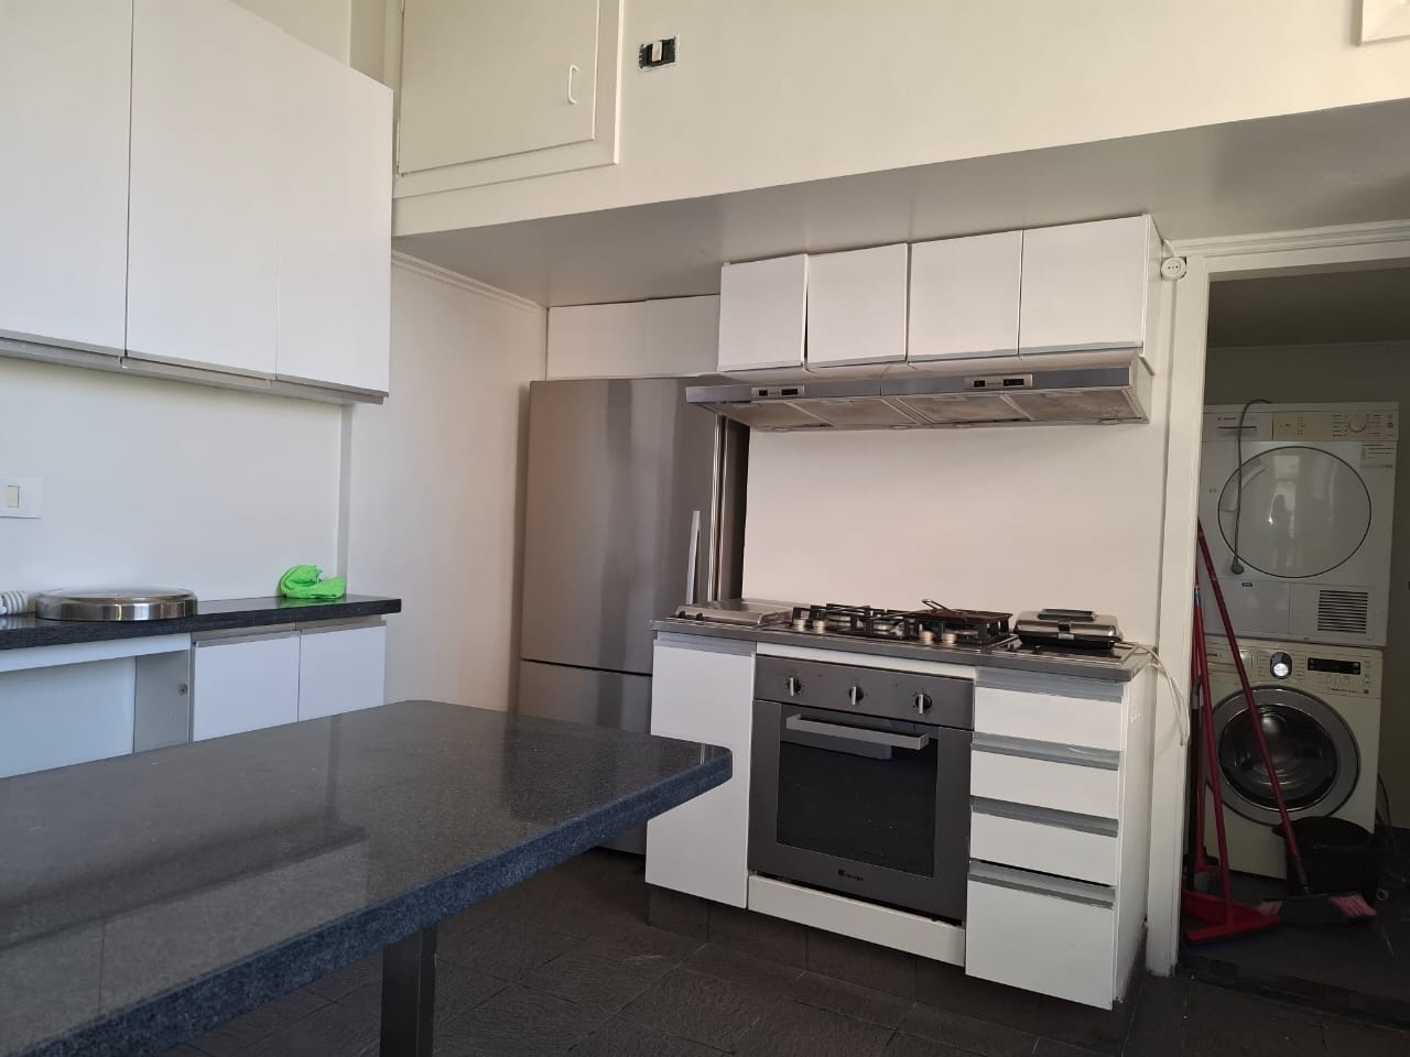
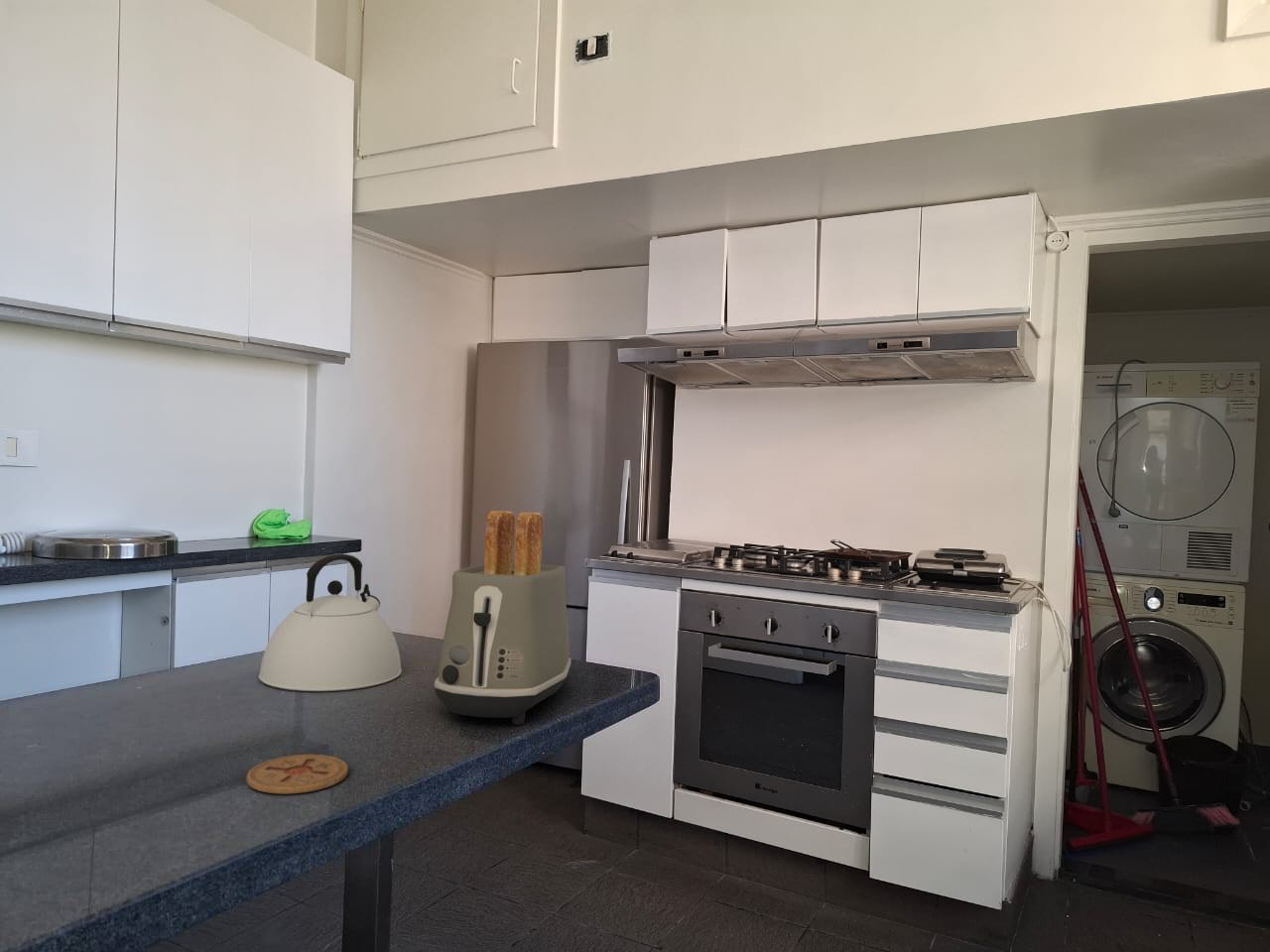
+ kettle (335, 613)
+ coaster (298, 773)
+ toaster (511, 605)
